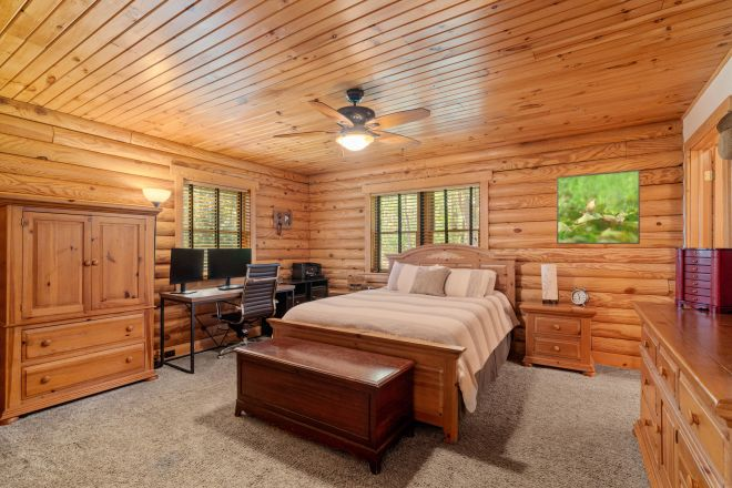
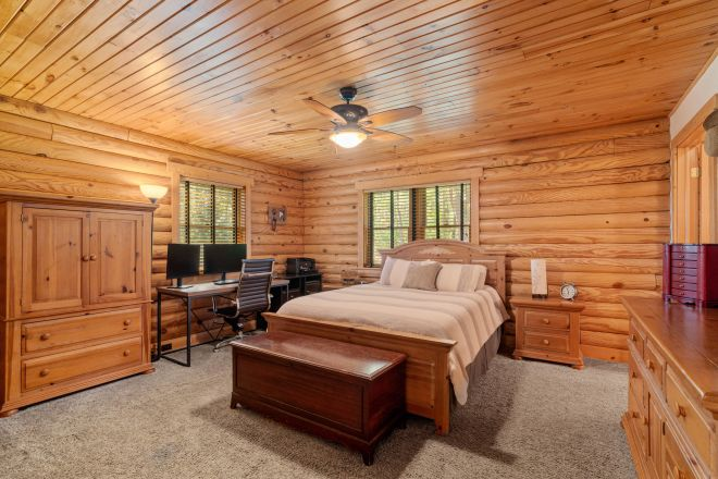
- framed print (596, 209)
